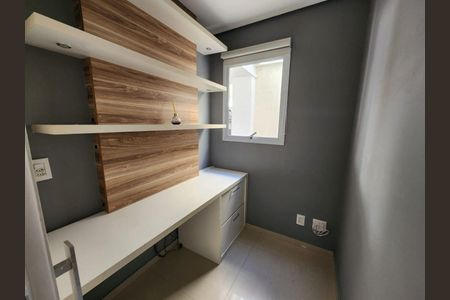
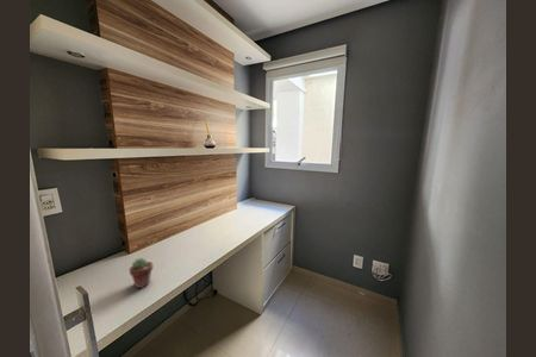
+ potted succulent (141, 270)
